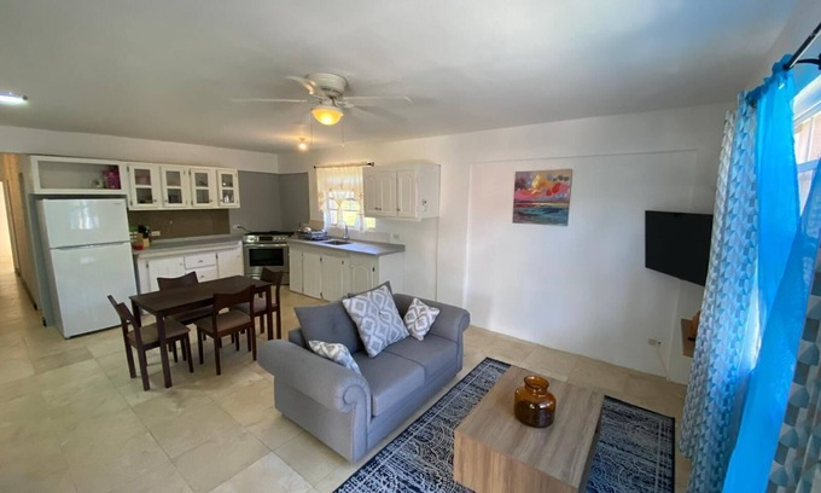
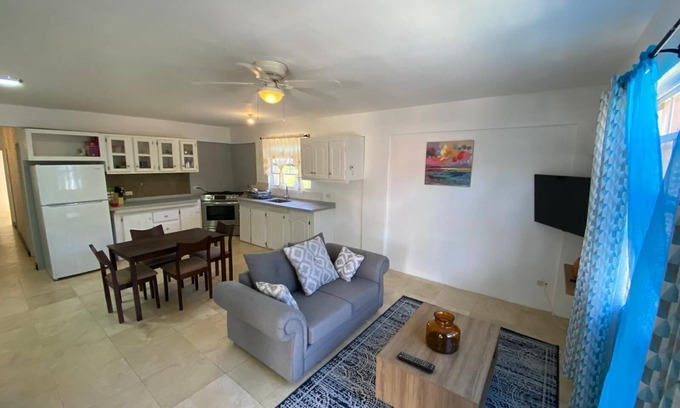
+ remote control (415, 361)
